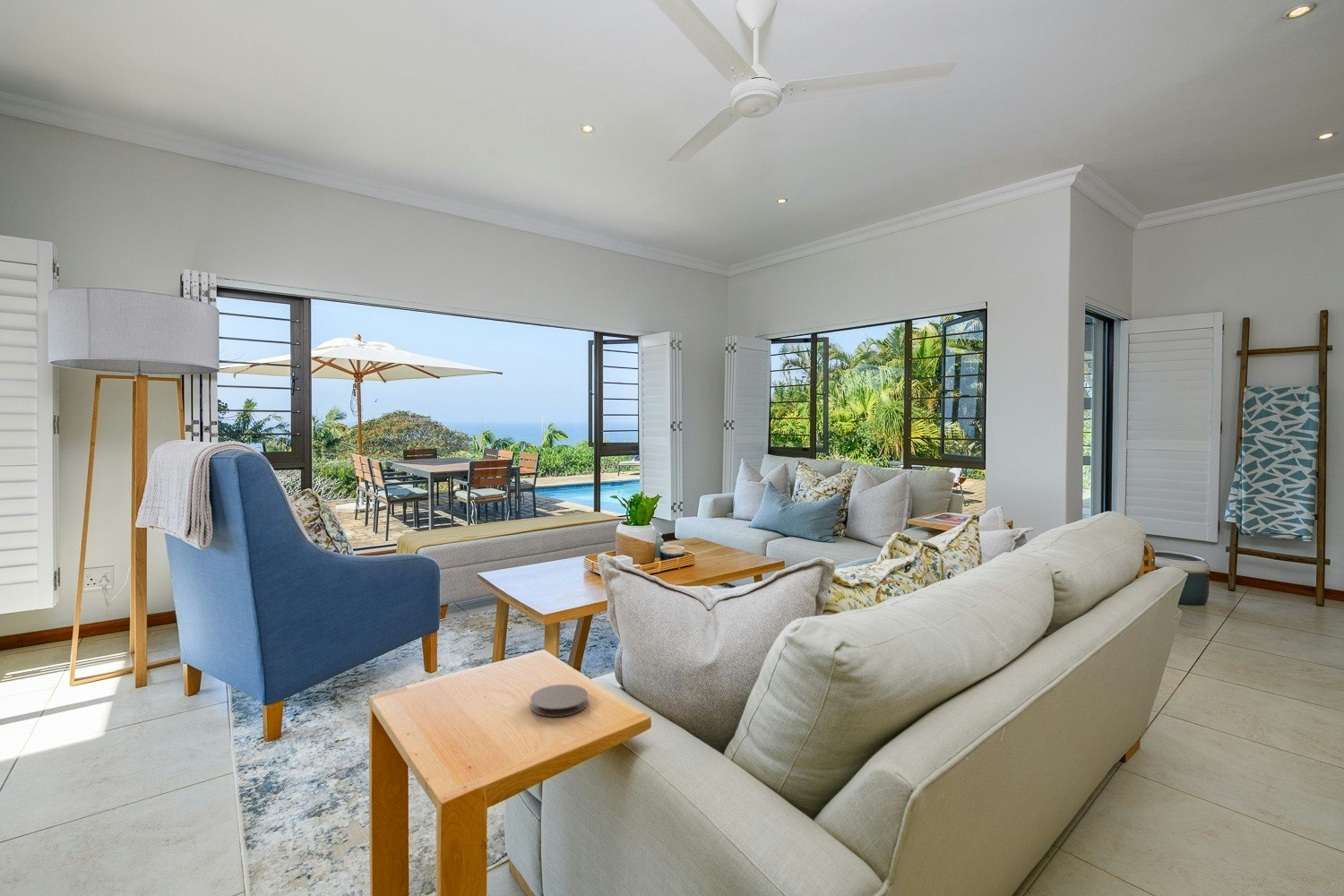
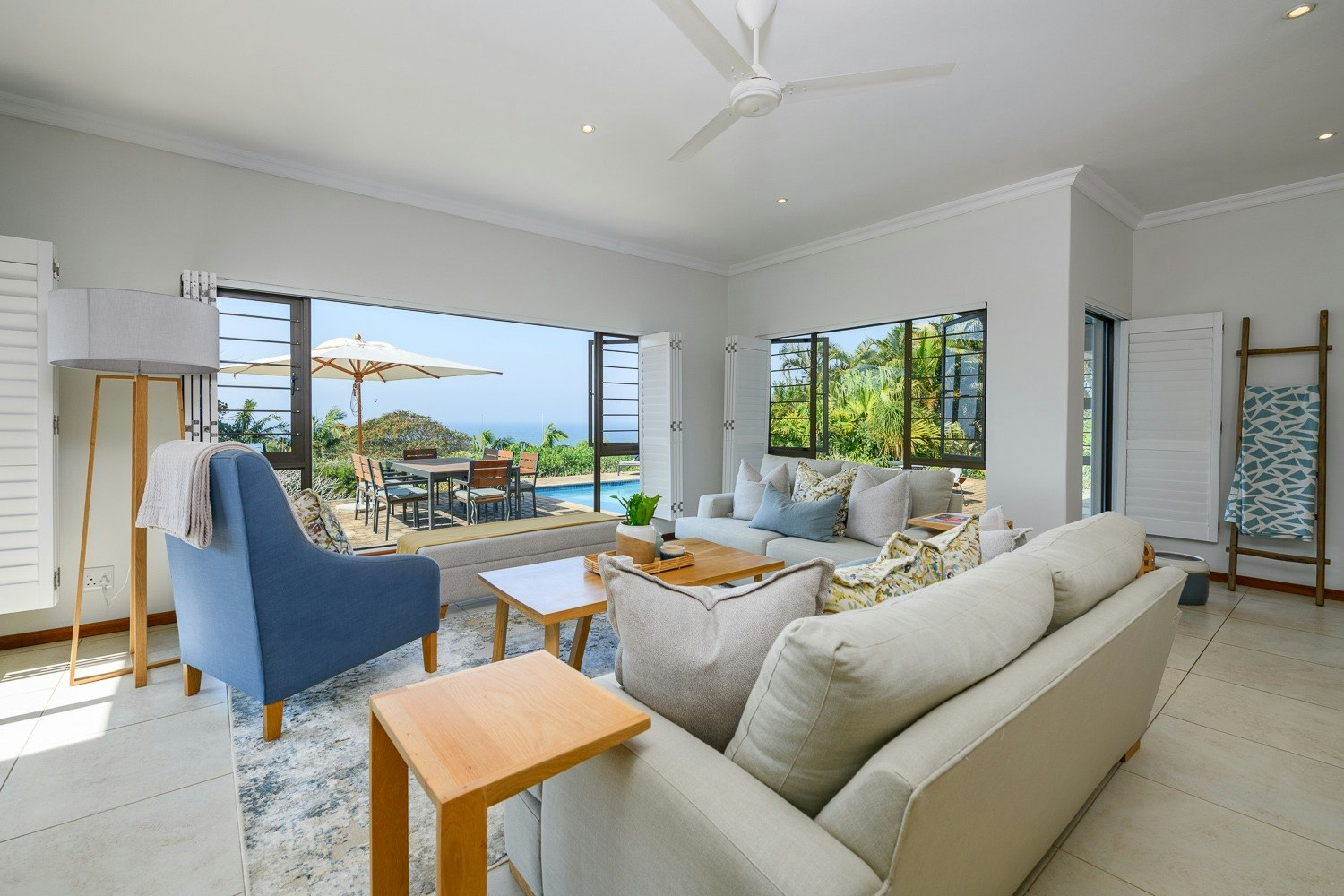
- coaster (559, 700)
